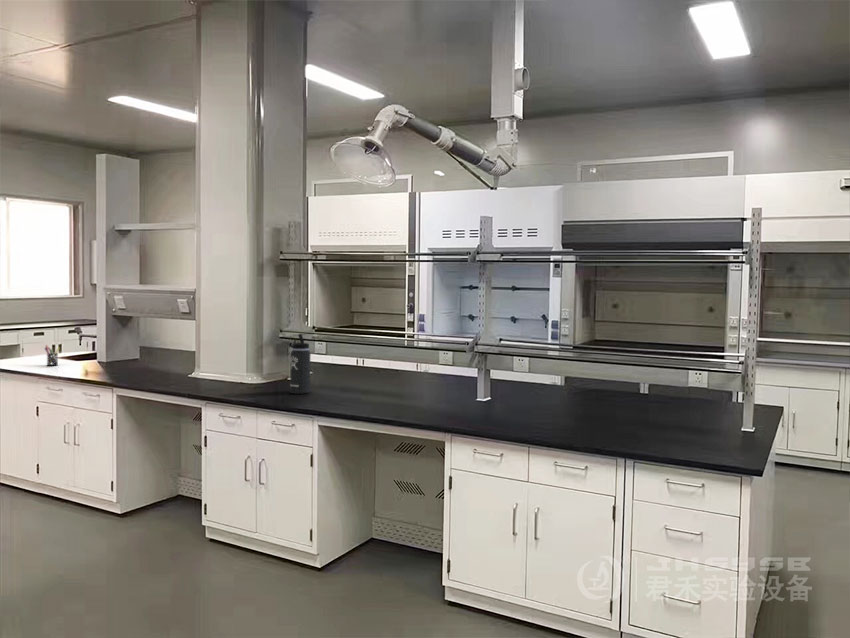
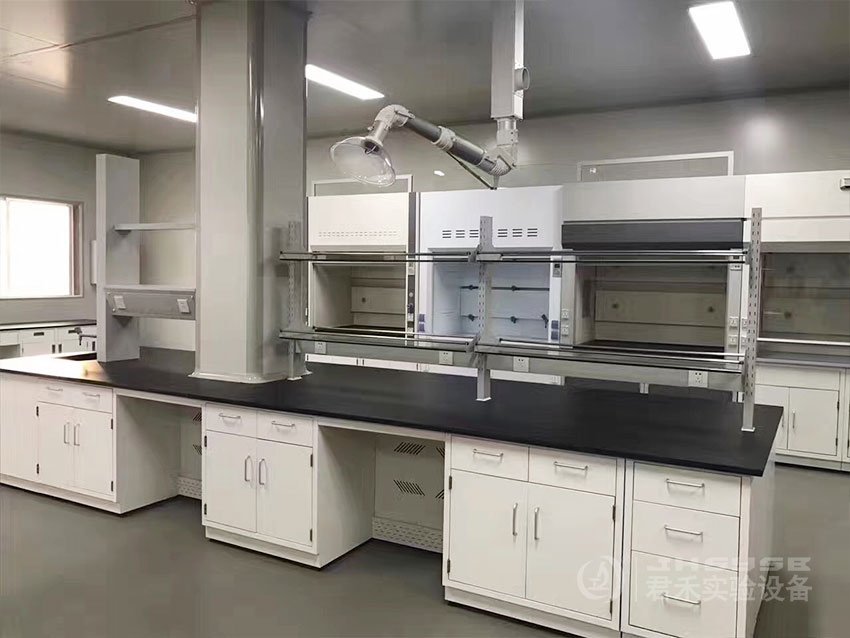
- thermos bottle (298, 363)
- pen holder (51, 355)
